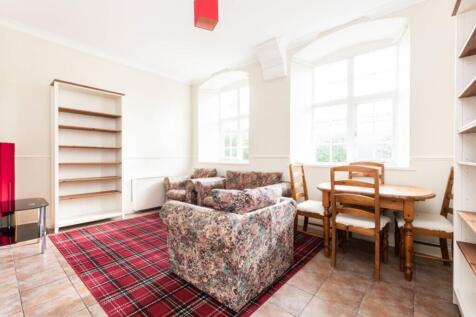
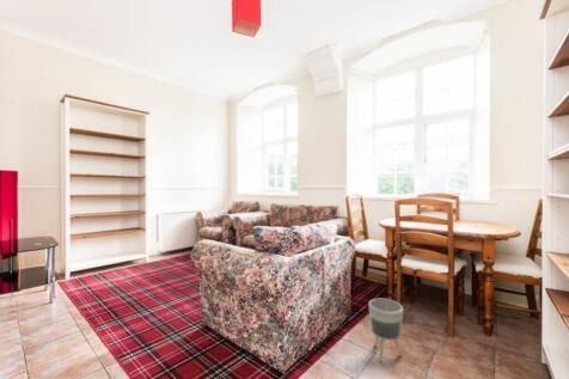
+ planter (385, 329)
